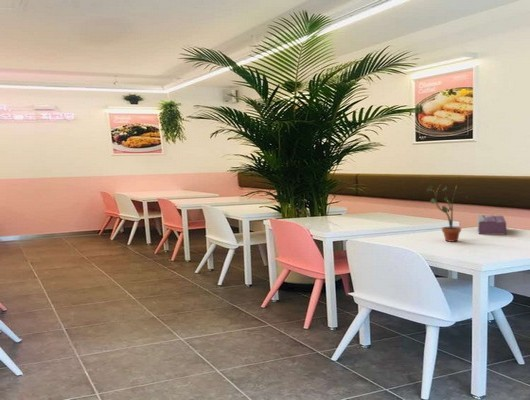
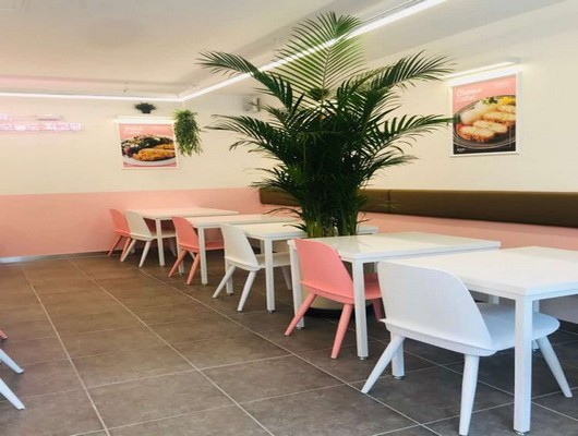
- tissue box (491, 224)
- potted plant (447, 211)
